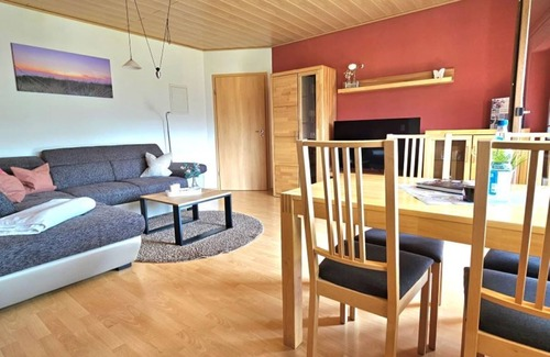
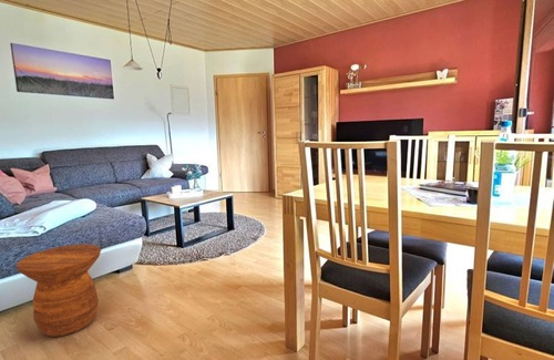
+ side table (64, 290)
